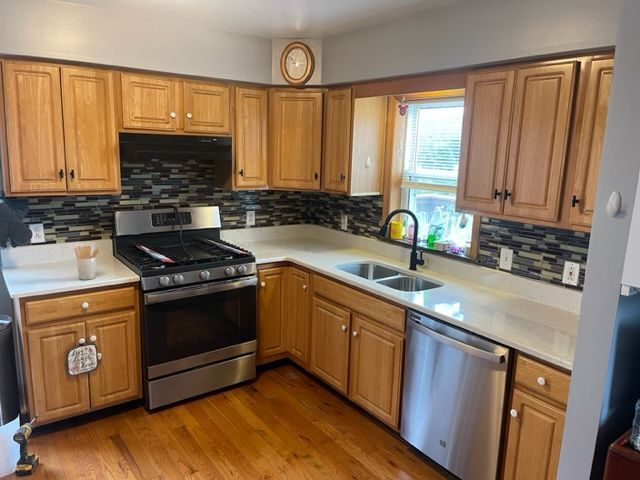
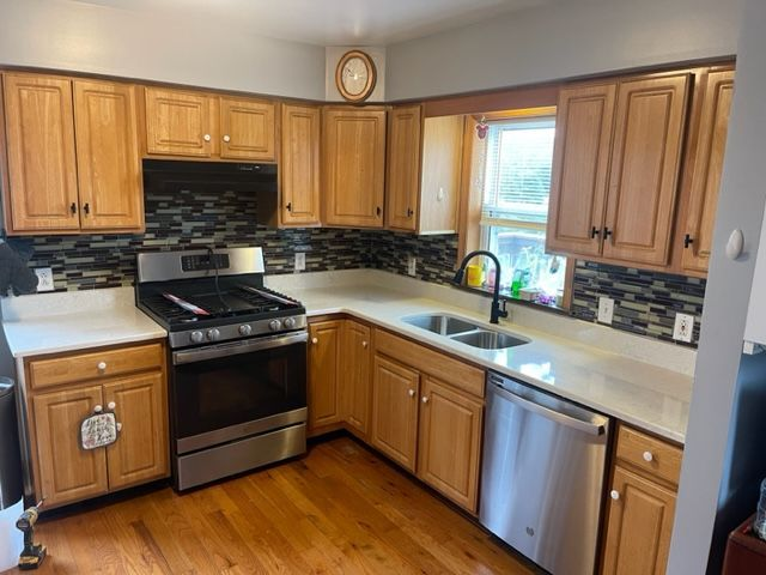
- utensil holder (85, 261)
